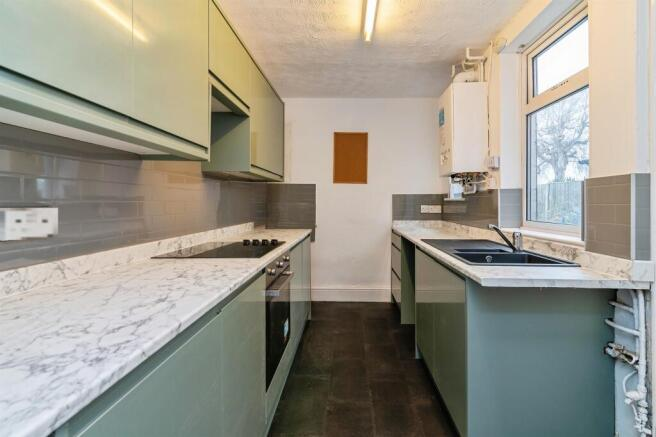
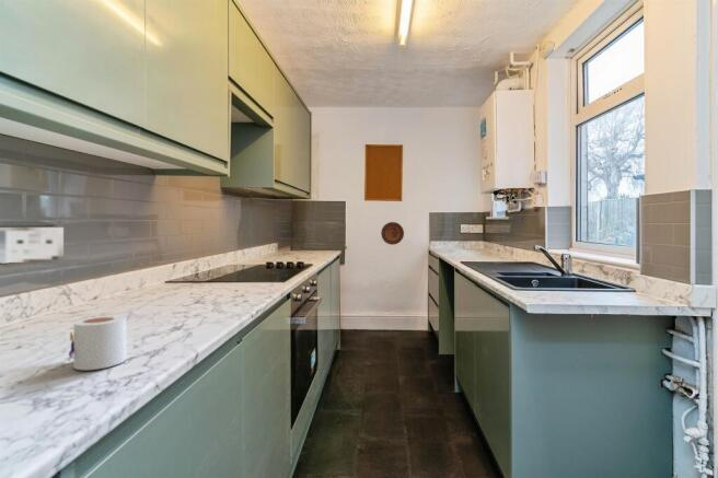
+ decorative plate (392, 233)
+ mug (100, 339)
